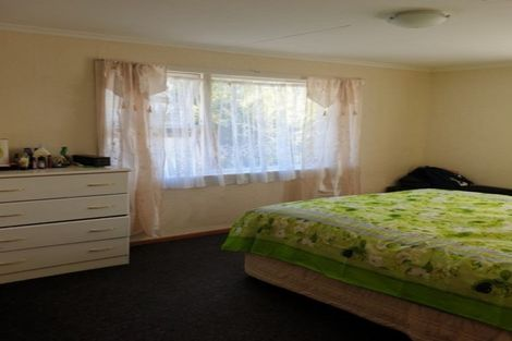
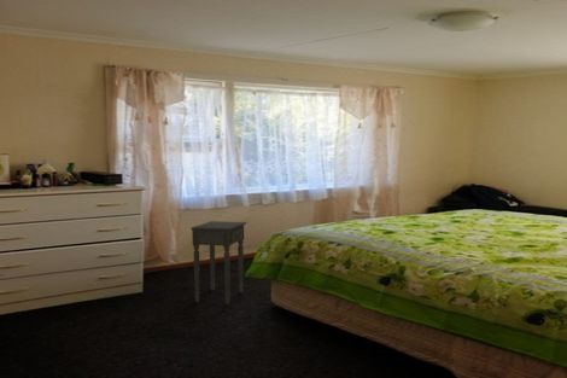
+ nightstand (224, 261)
